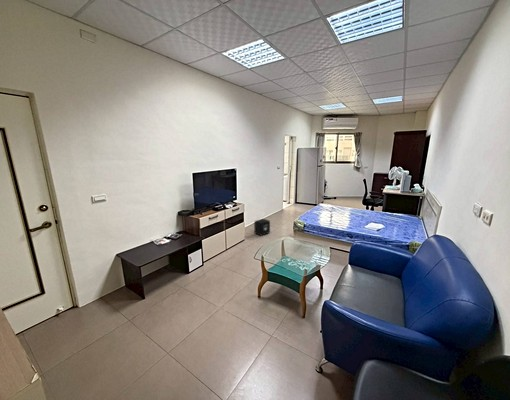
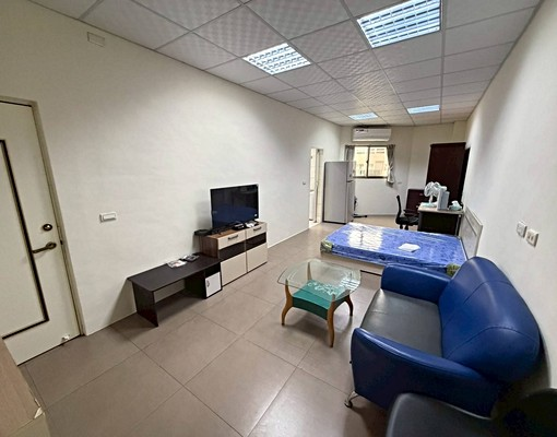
- air purifier (262, 227)
